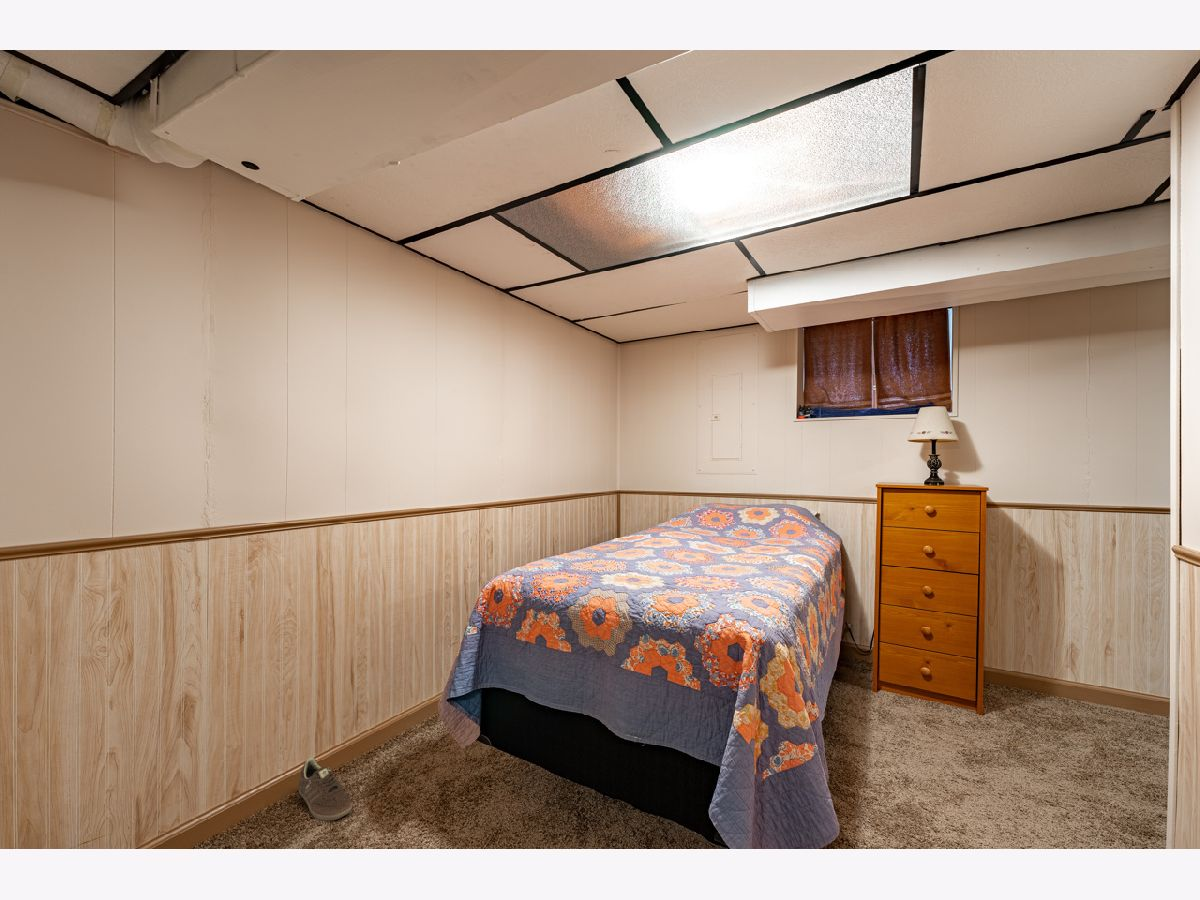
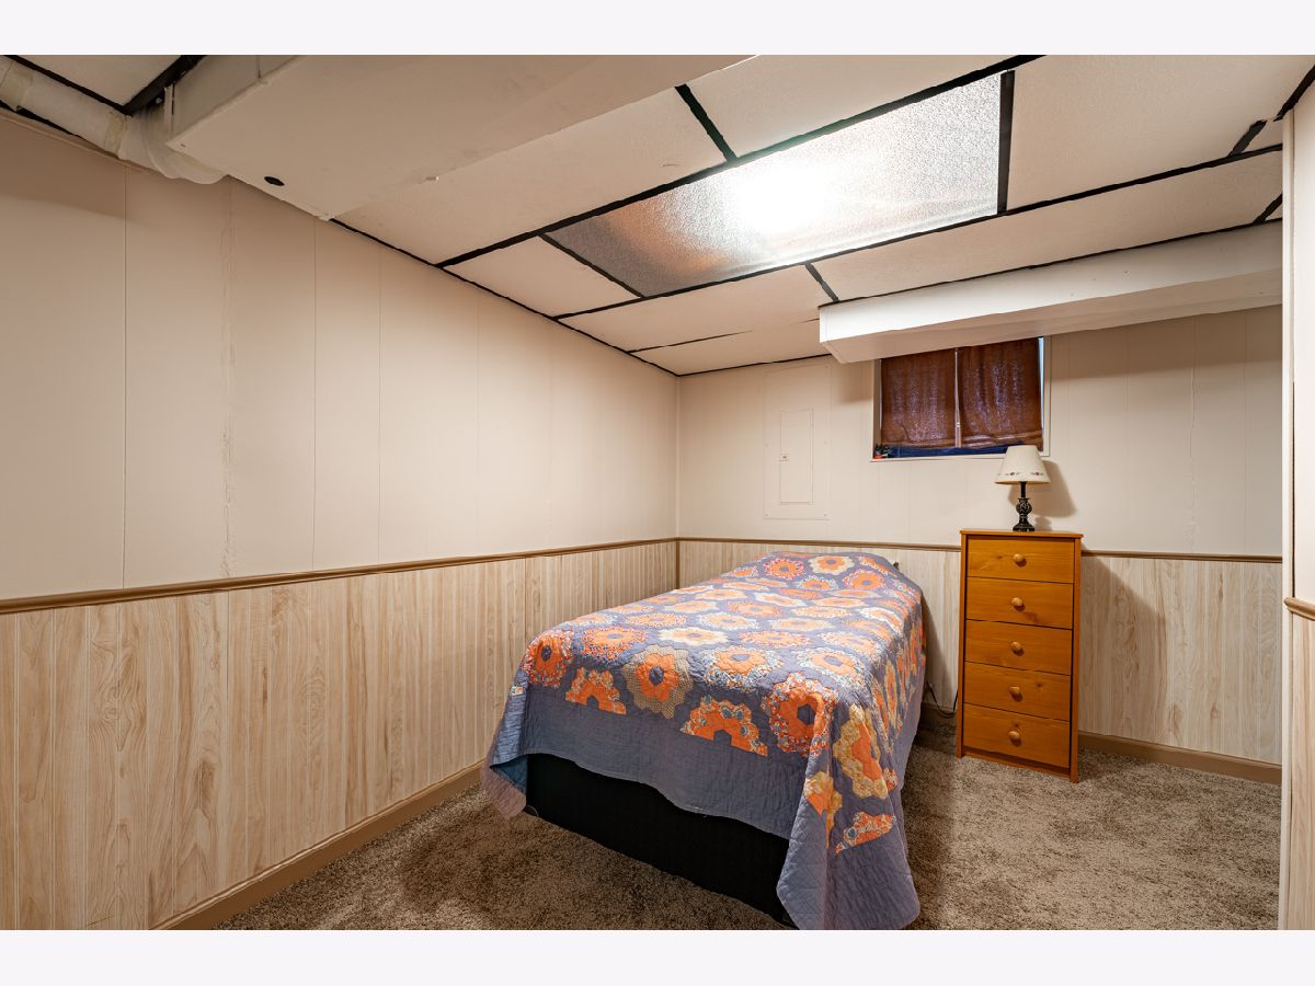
- sneaker (322, 787)
